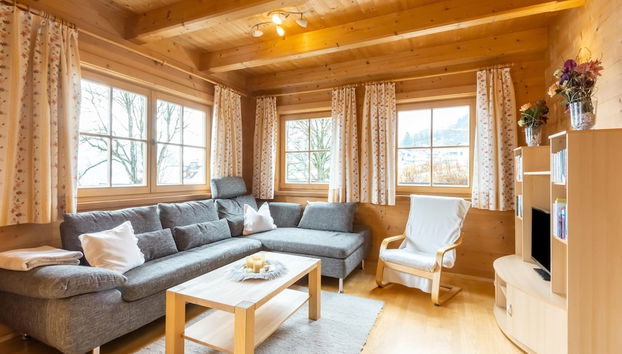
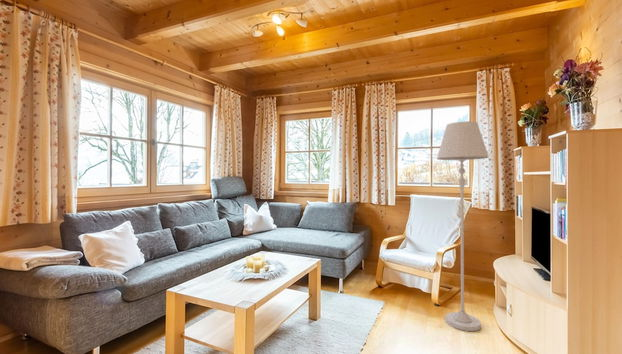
+ floor lamp (462, 223)
